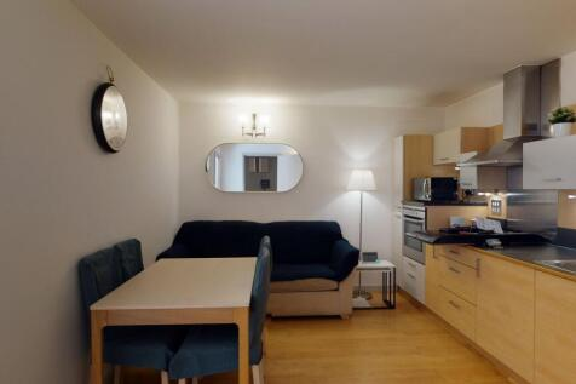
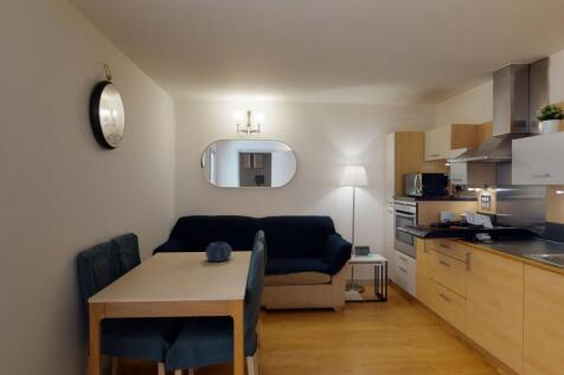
+ decorative bowl (218, 251)
